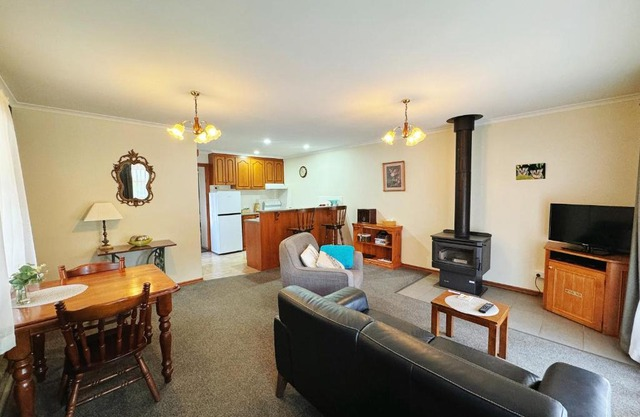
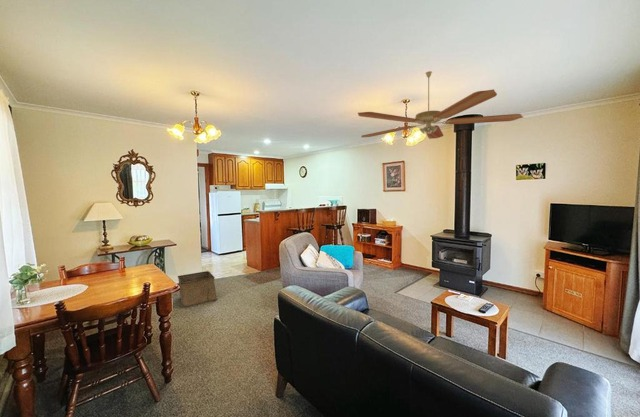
+ storage bin (197, 287)
+ ceiling fan (428, 104)
